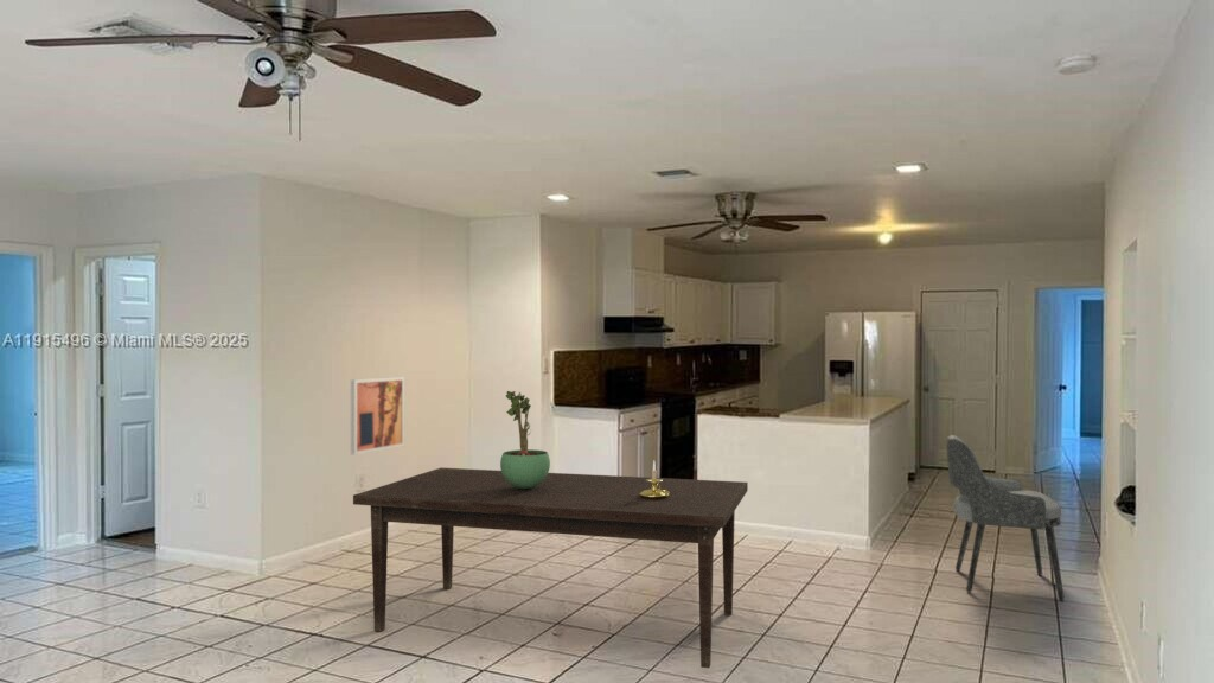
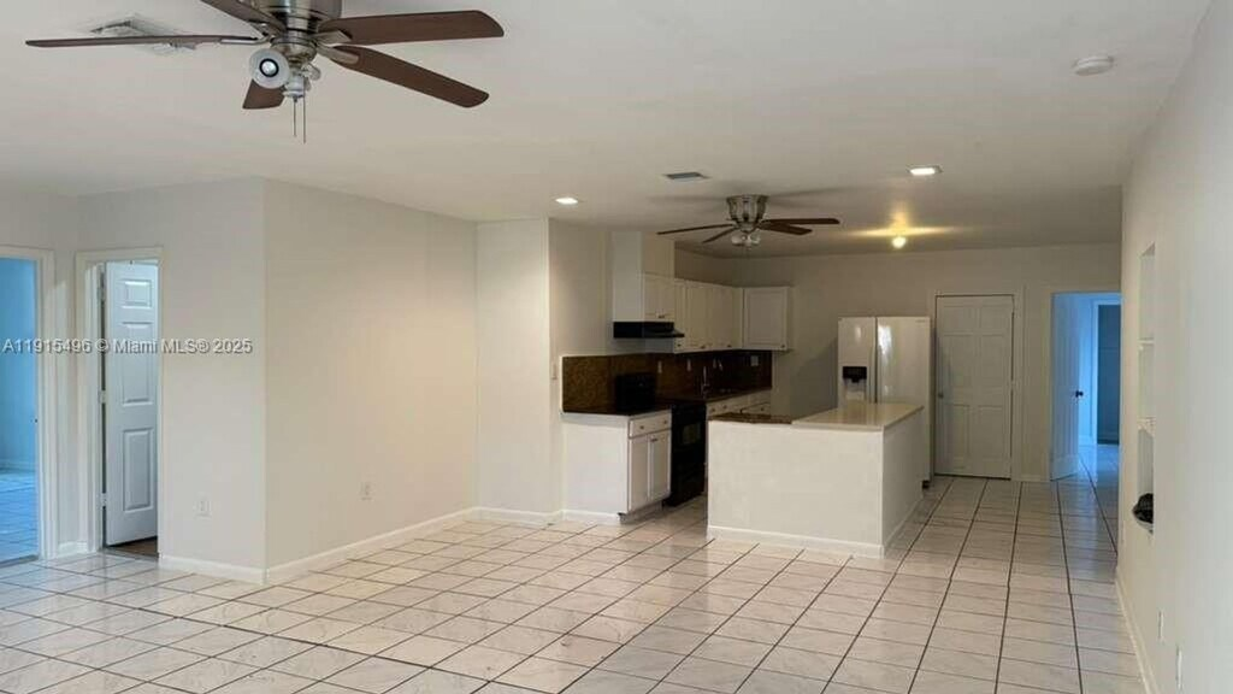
- dining chair (998, 510)
- dining table (566, 534)
- potted plant (524, 439)
- candle holder (654, 477)
- wall art (378, 414)
